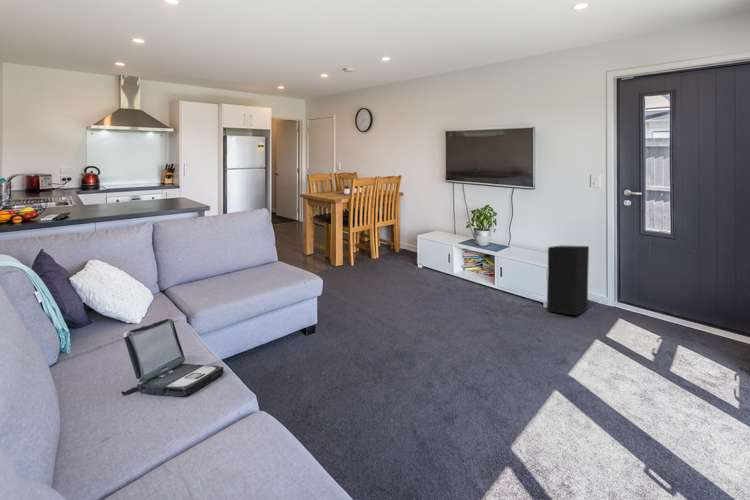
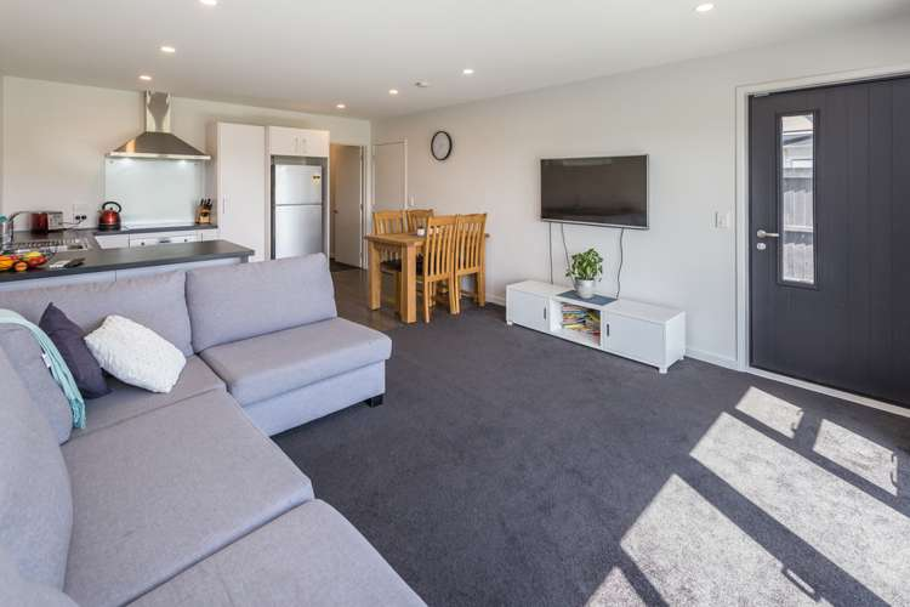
- laptop (174, 354)
- speaker (567, 278)
